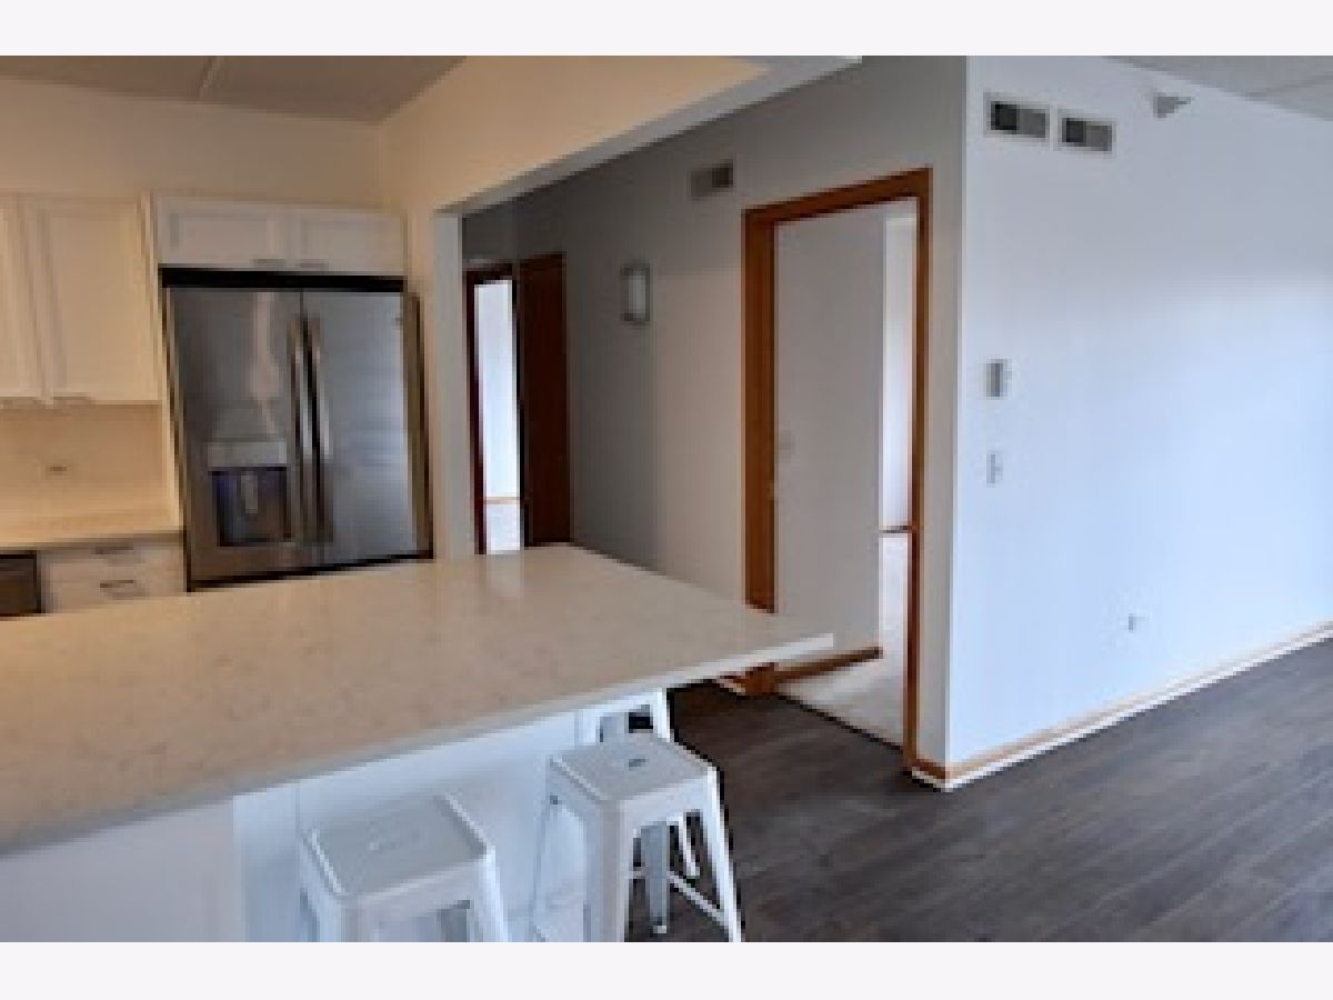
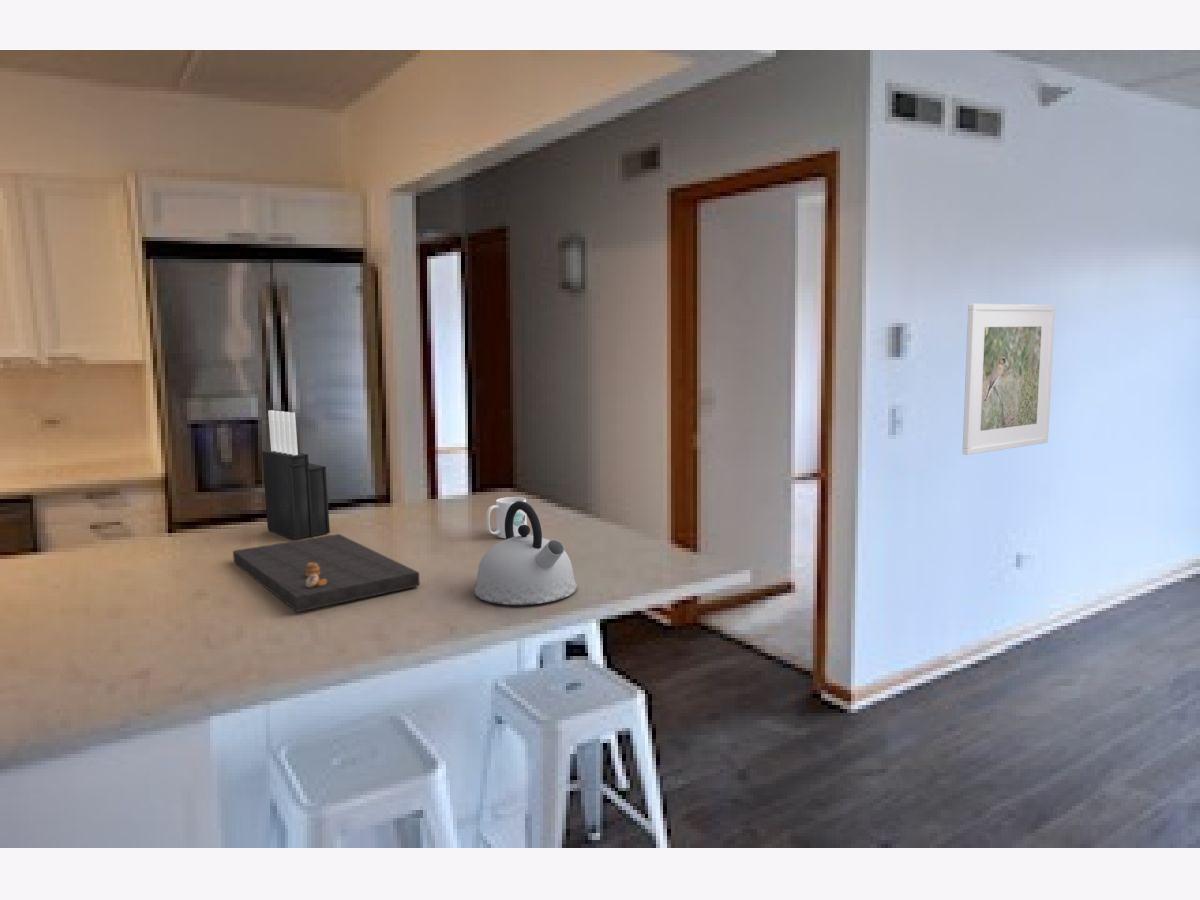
+ knife block (298, 471)
+ mug (505, 517)
+ cutting board (320, 561)
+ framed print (1010, 377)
+ kettle (527, 546)
